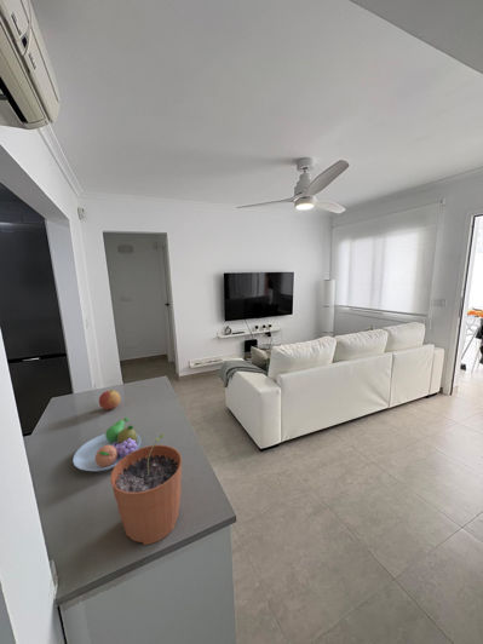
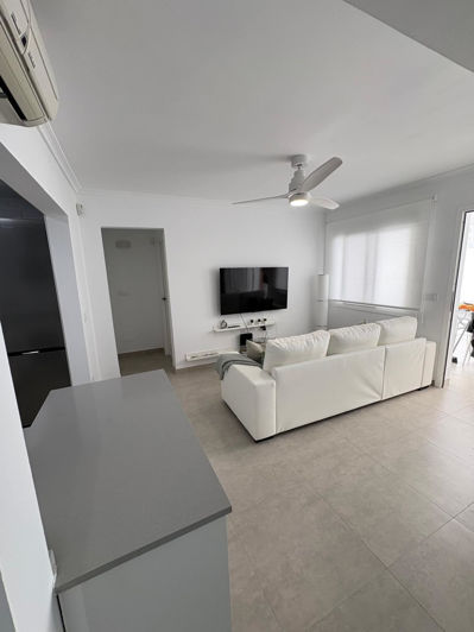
- apple (109, 398)
- fruit bowl (110, 441)
- plant pot (149, 479)
